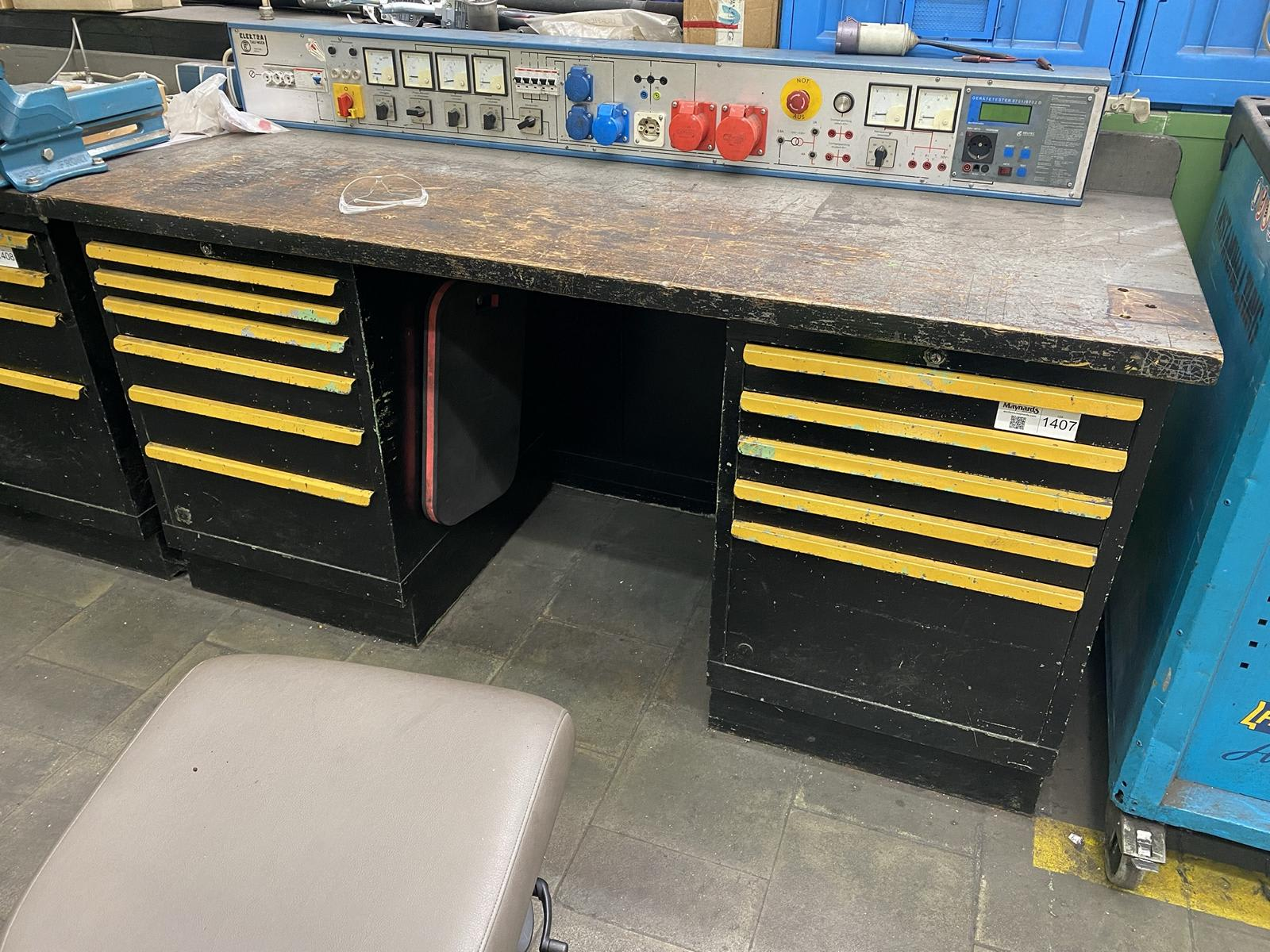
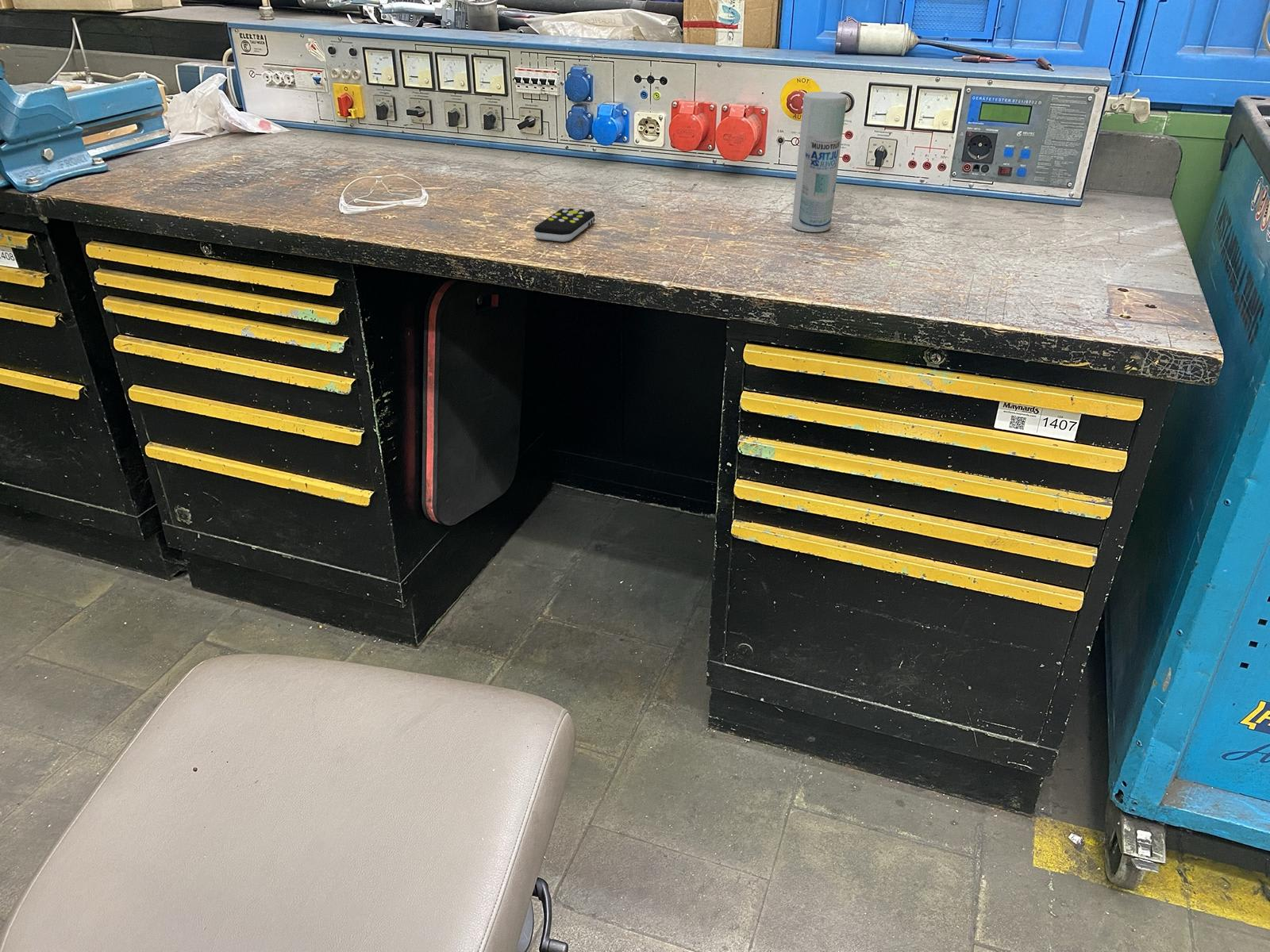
+ spray can (818, 163)
+ remote control (565, 224)
